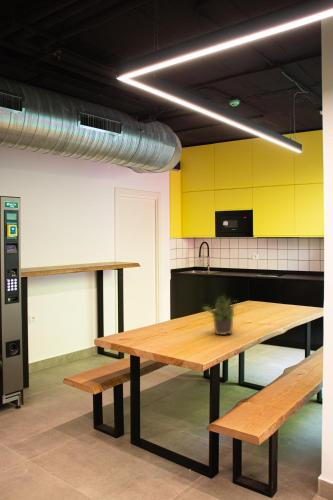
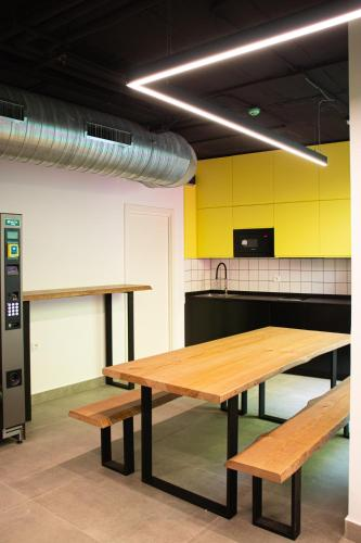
- potted plant (219, 314)
